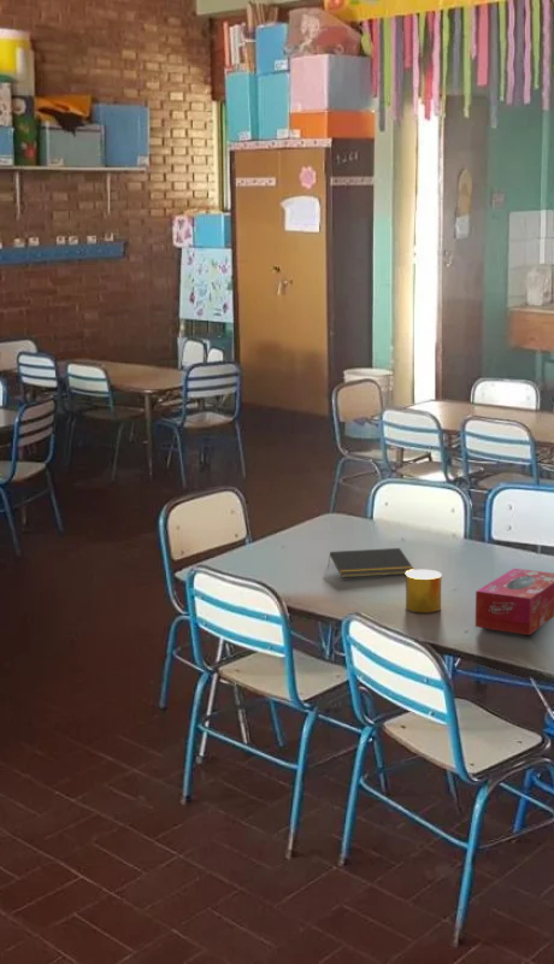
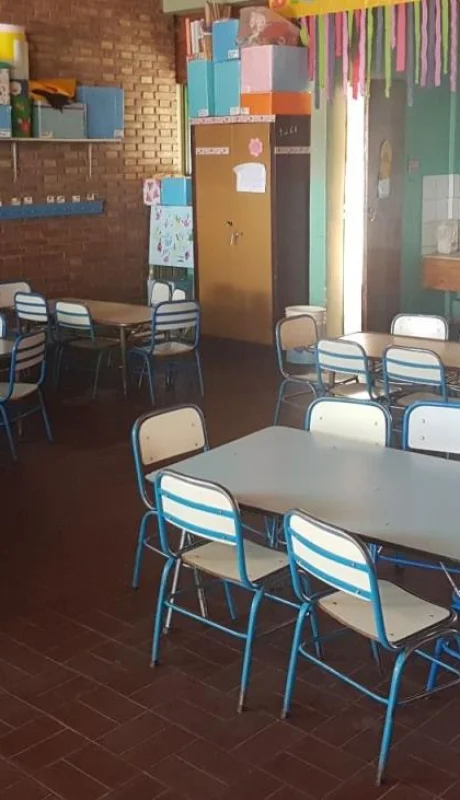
- cup (423, 590)
- notepad (371, 562)
- tissue box (520, 600)
